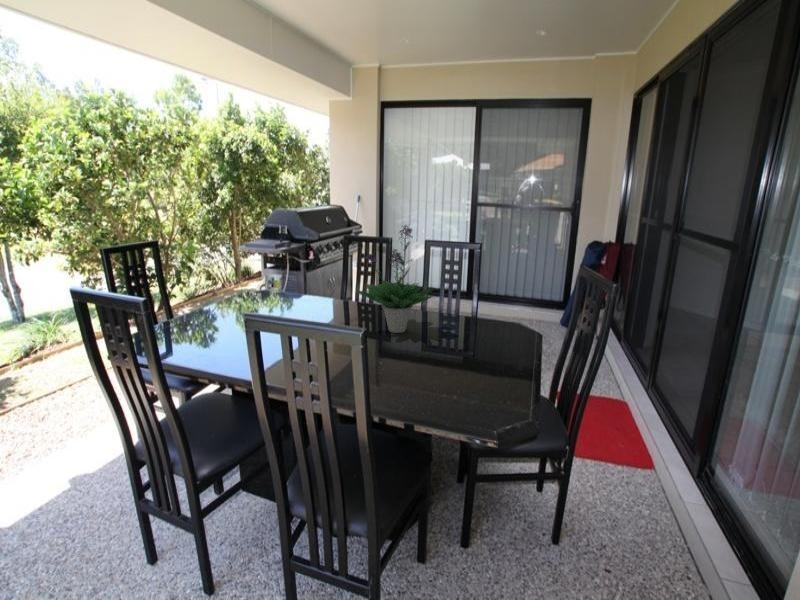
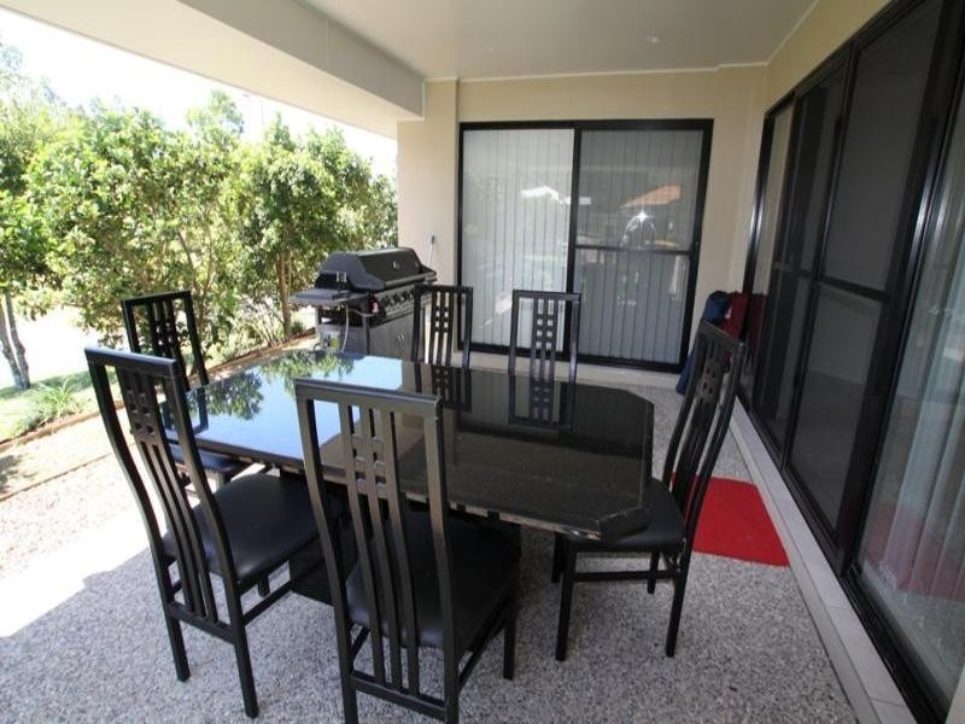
- potted plant (399, 278)
